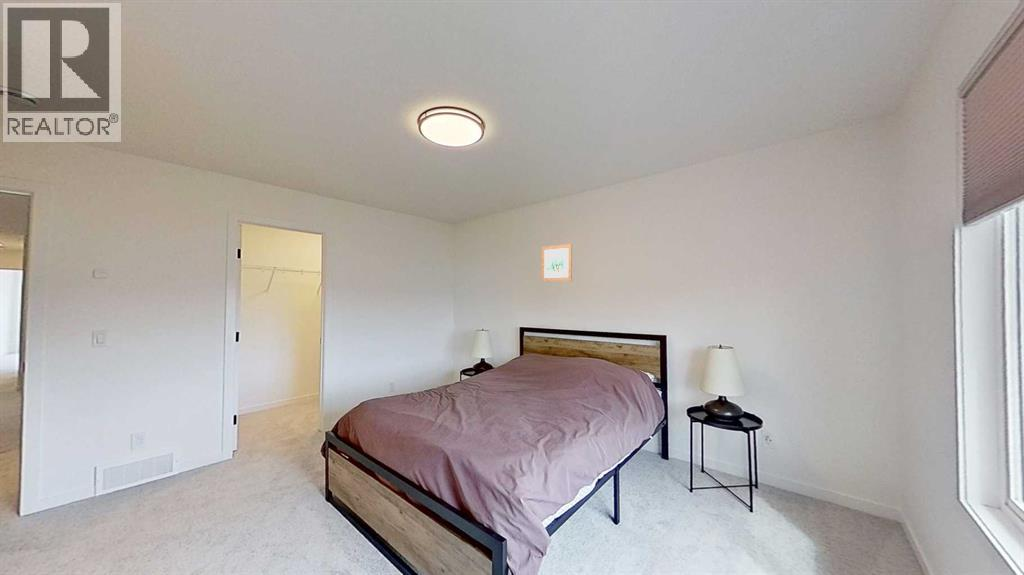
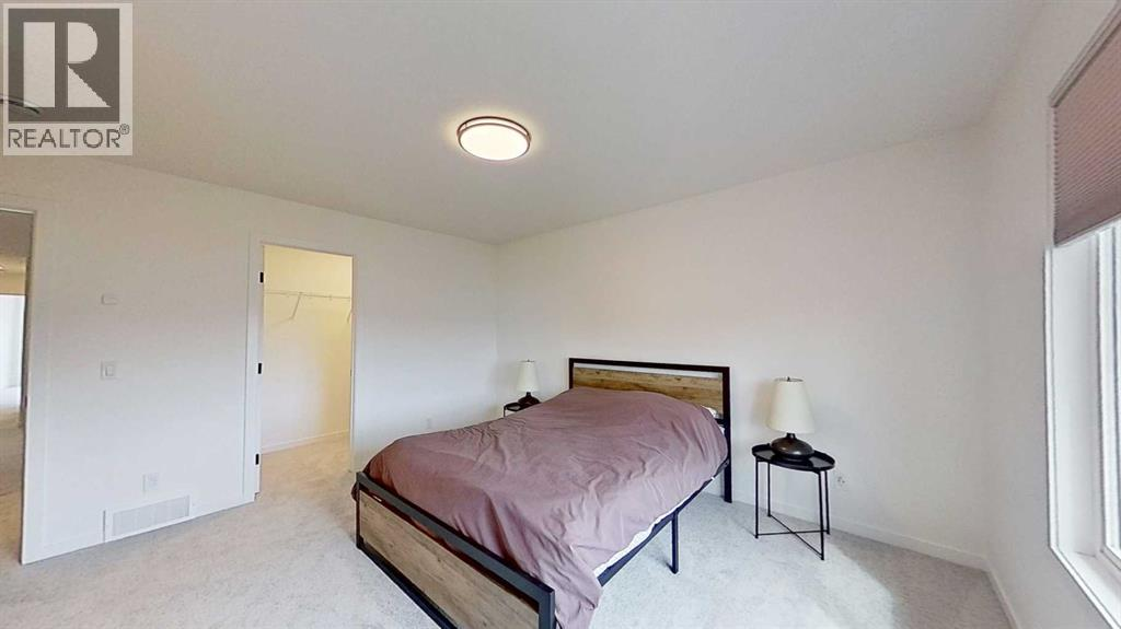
- wall art (556, 263)
